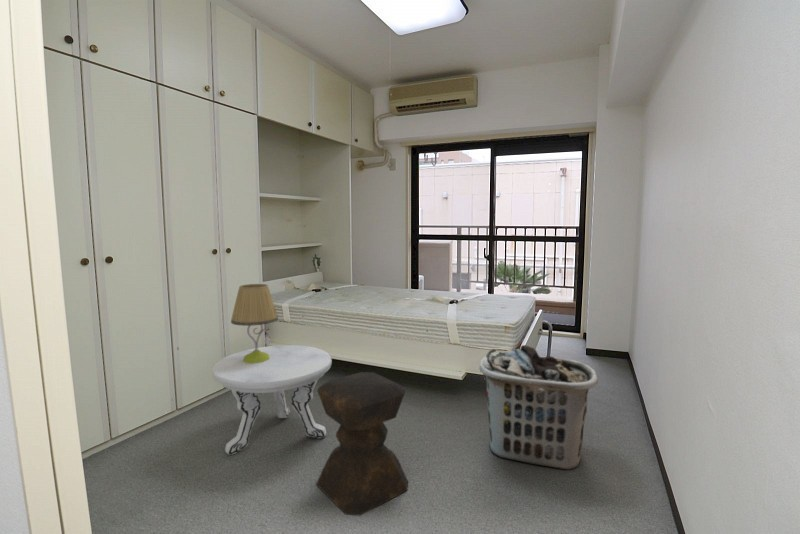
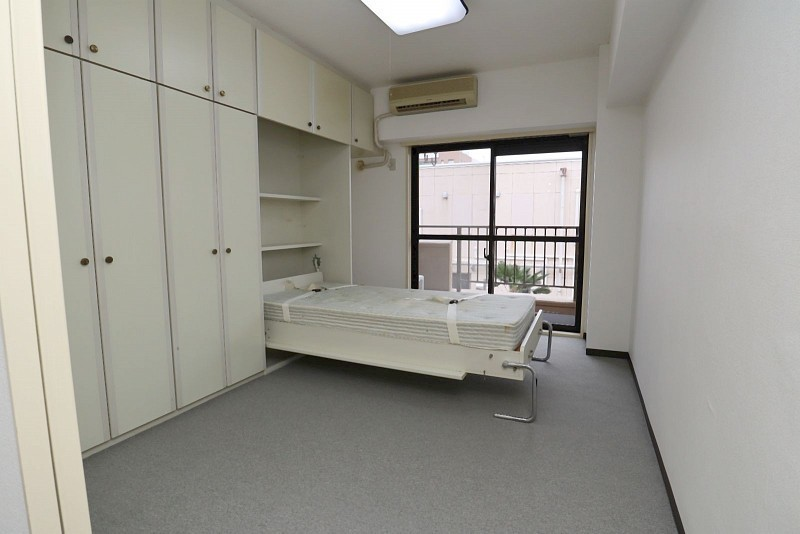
- table lamp (254, 322)
- stool (362, 434)
- side table (275, 398)
- clothes hamper (535, 400)
